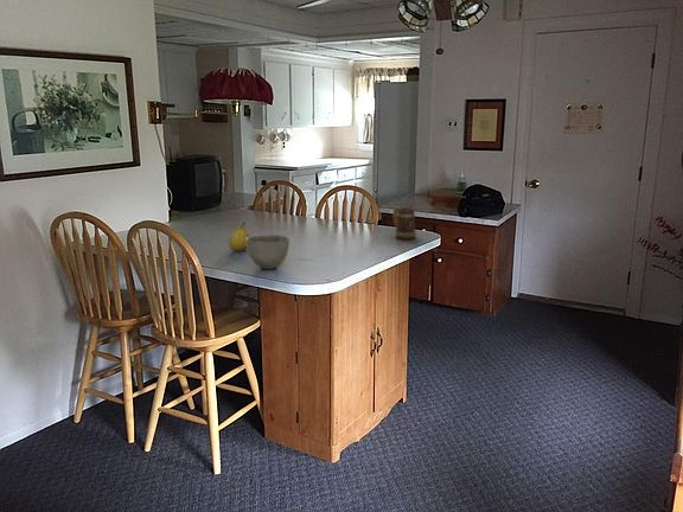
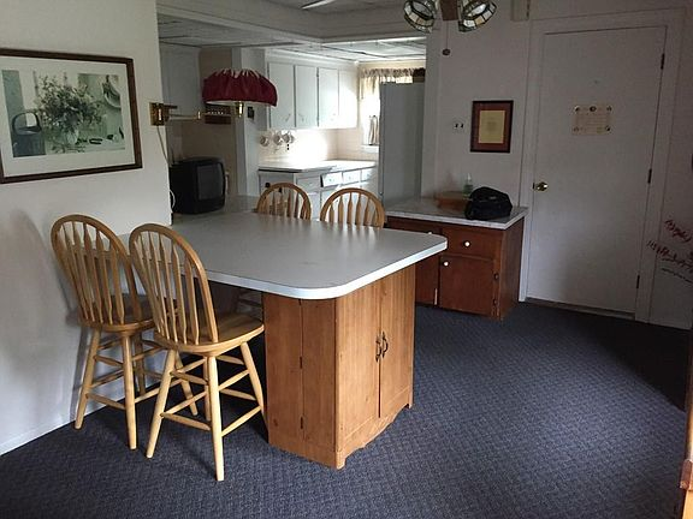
- fruit (240, 236)
- mug (402, 222)
- bowl (268, 252)
